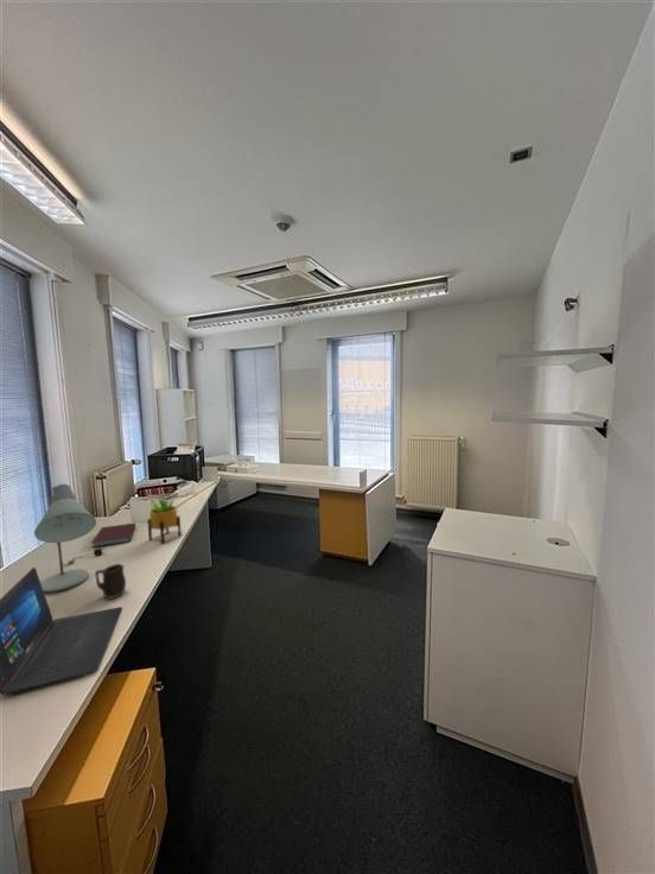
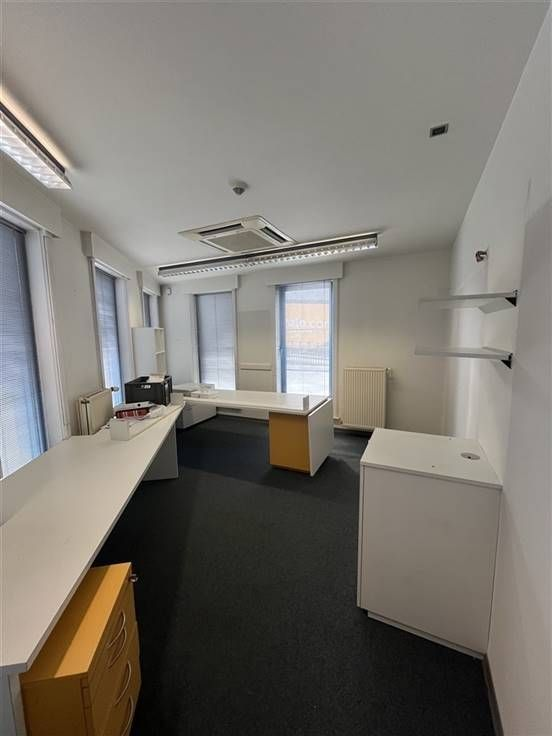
- mug (110, 581)
- potted plant (164, 513)
- notebook (115, 533)
- laptop (62, 618)
- desk lamp (75, 528)
